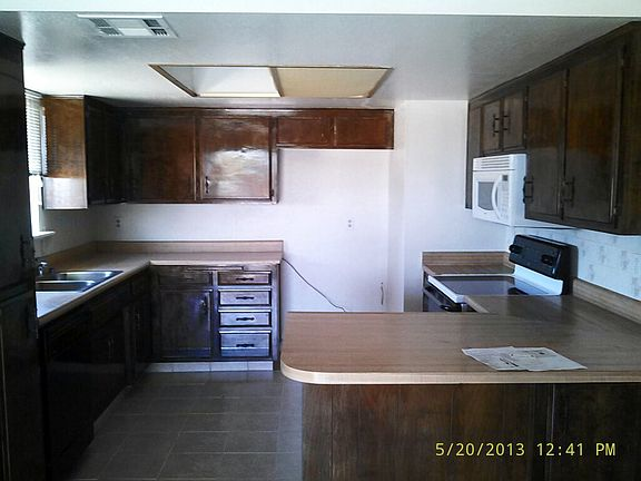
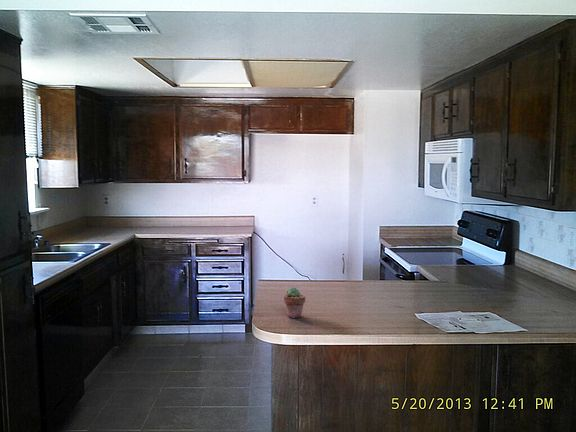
+ potted succulent (294, 301)
